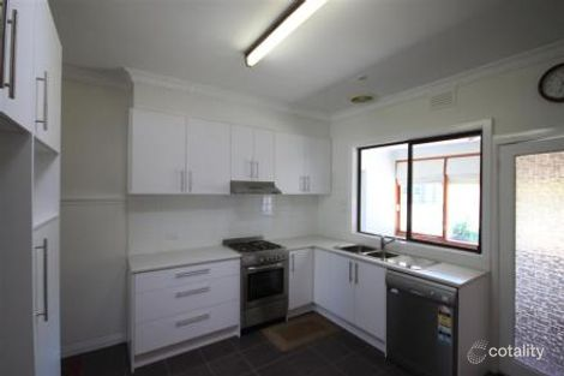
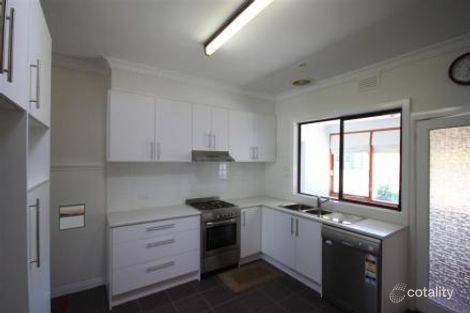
+ calendar (72, 215)
